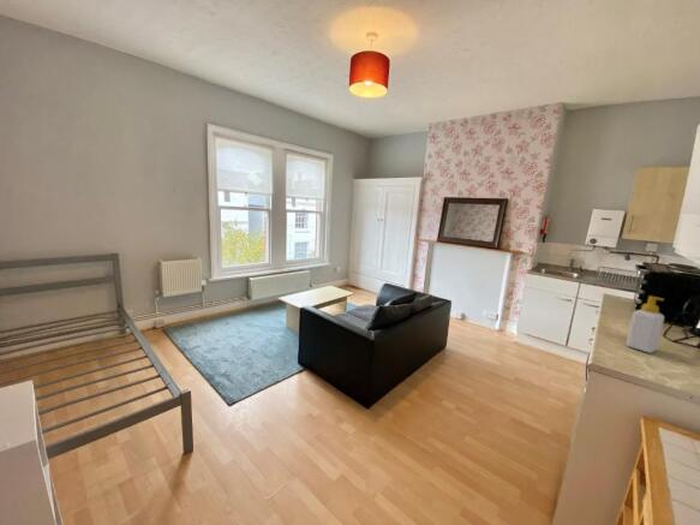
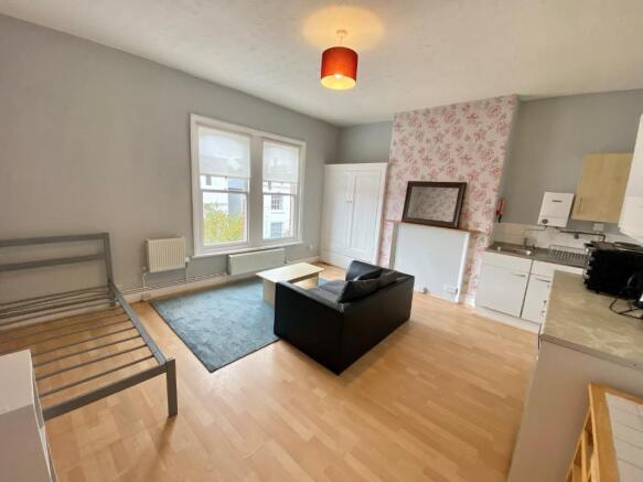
- soap bottle (646, 322)
